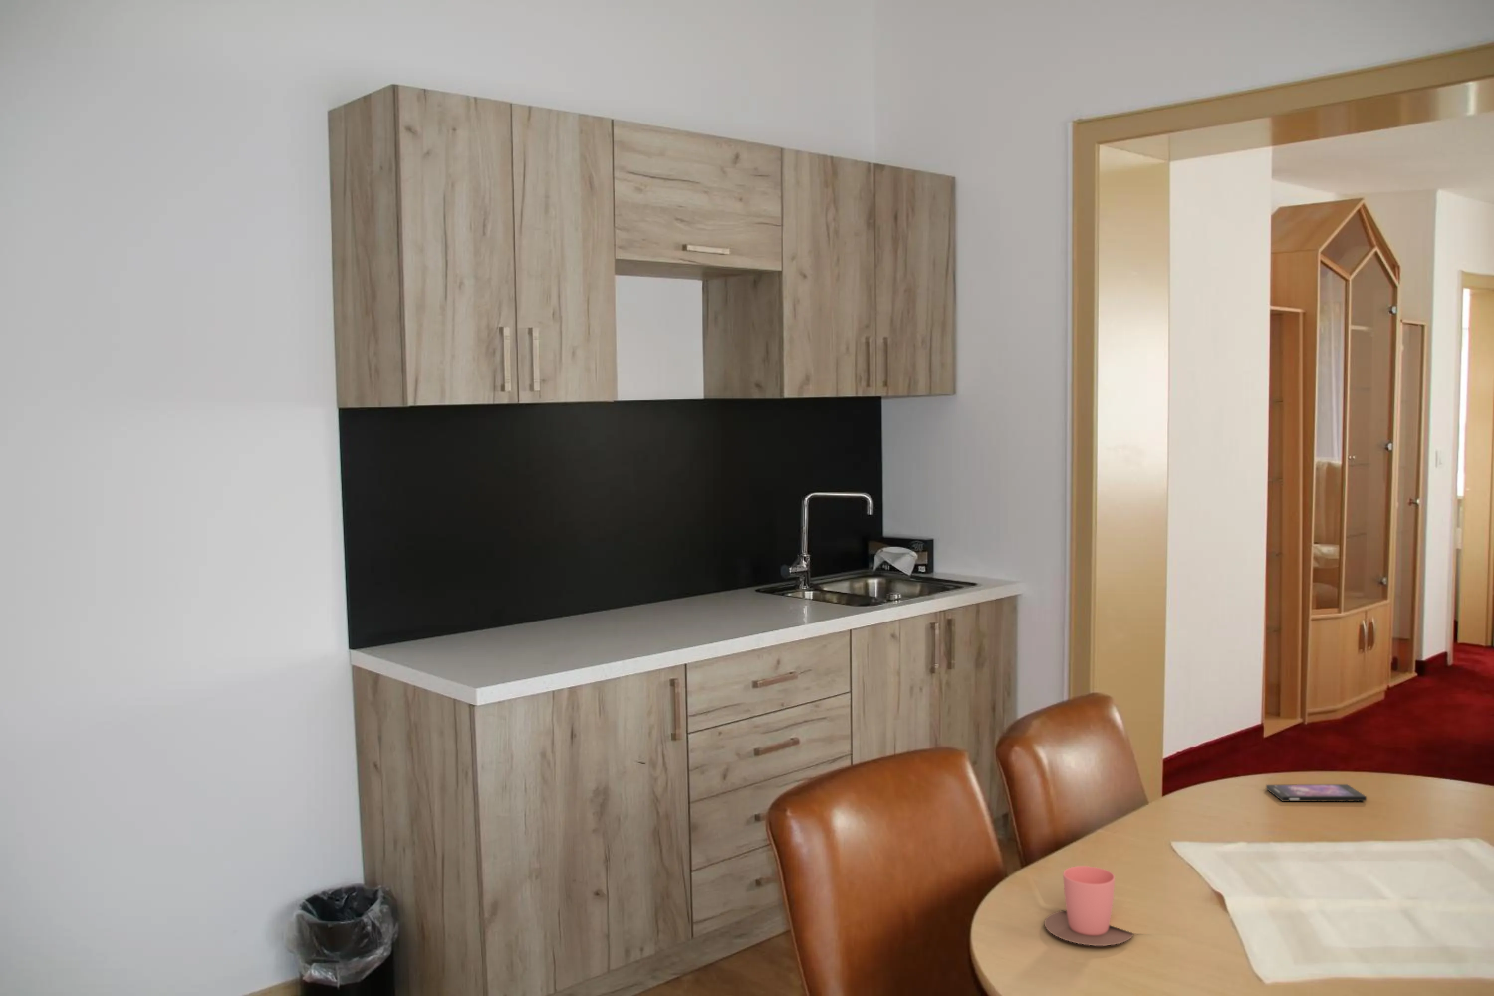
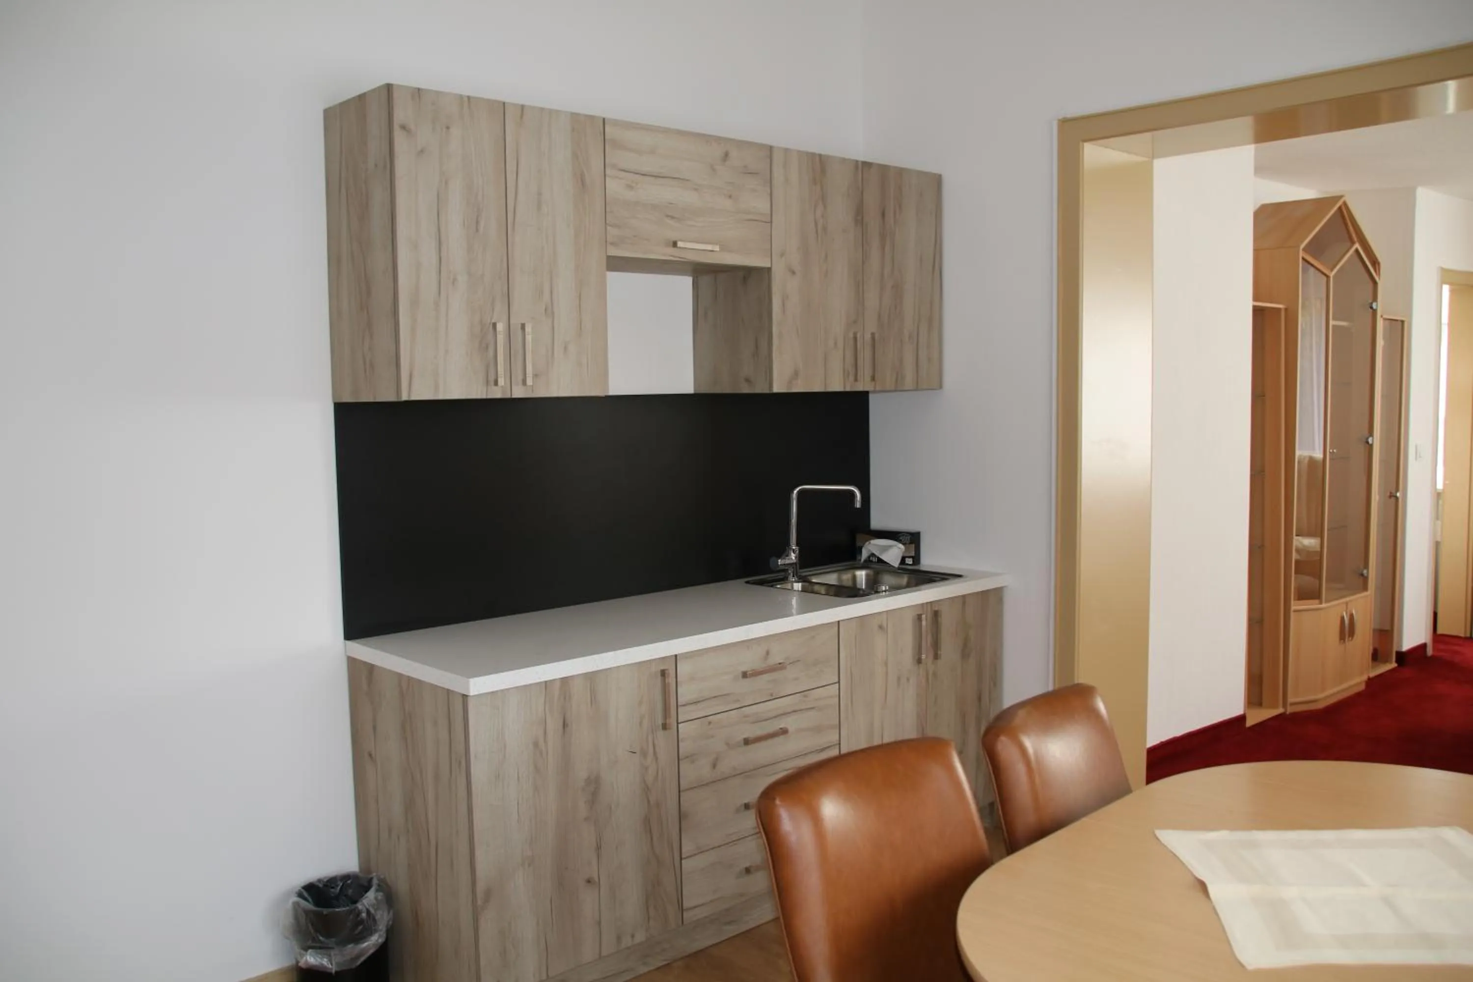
- cup (1088, 902)
- smartphone (1315, 793)
